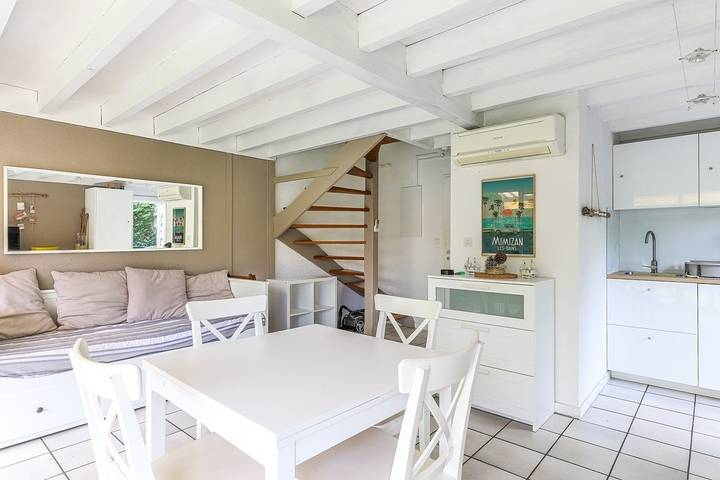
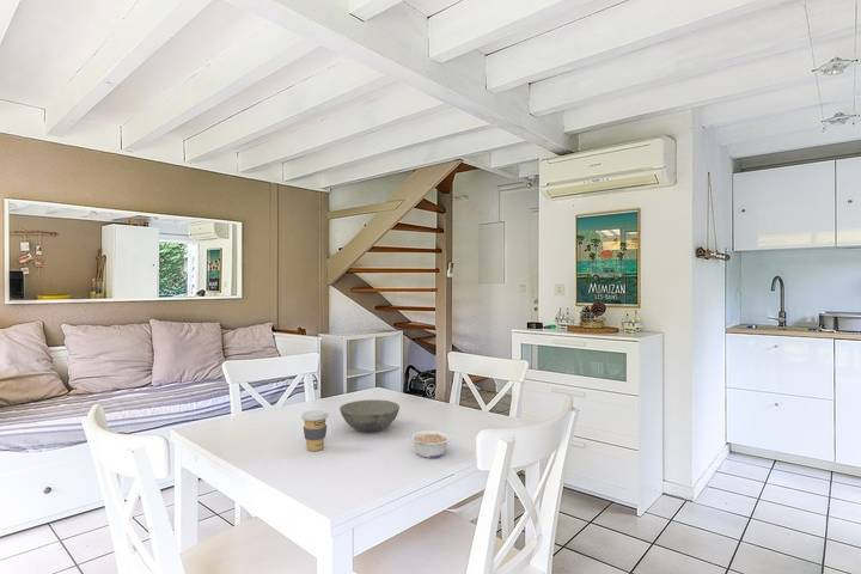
+ bowl (370, 417)
+ legume (430, 442)
+ coffee cup (315, 430)
